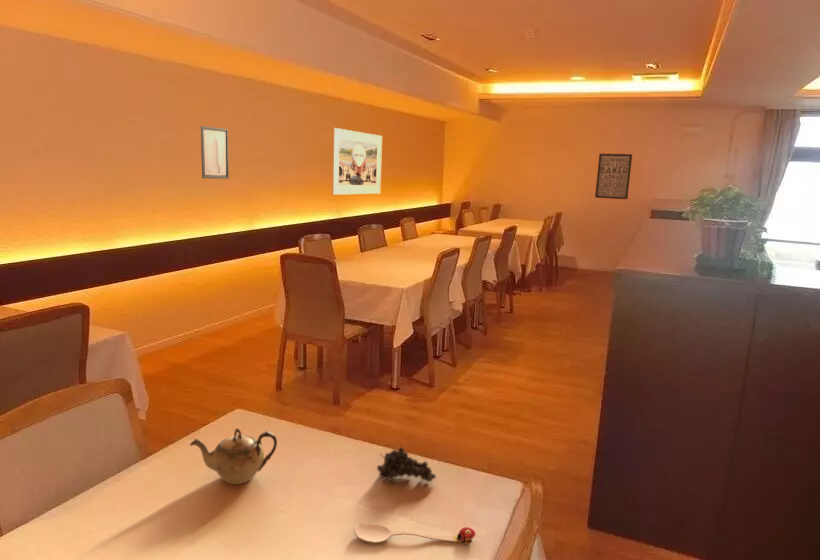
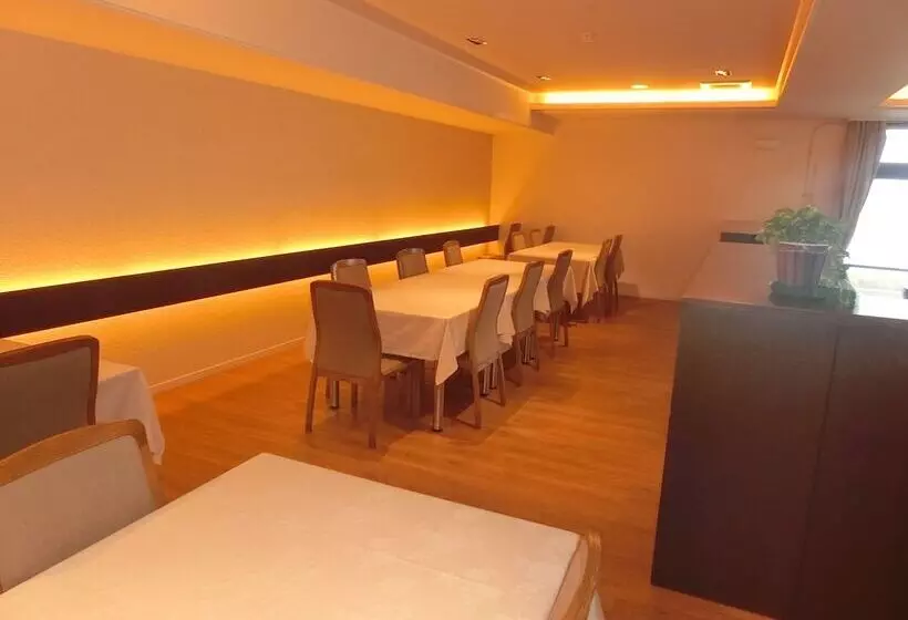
- teapot (234, 453)
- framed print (358, 163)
- spoon (414, 533)
- wall art (613, 176)
- wall art (215, 153)
- fruit (406, 462)
